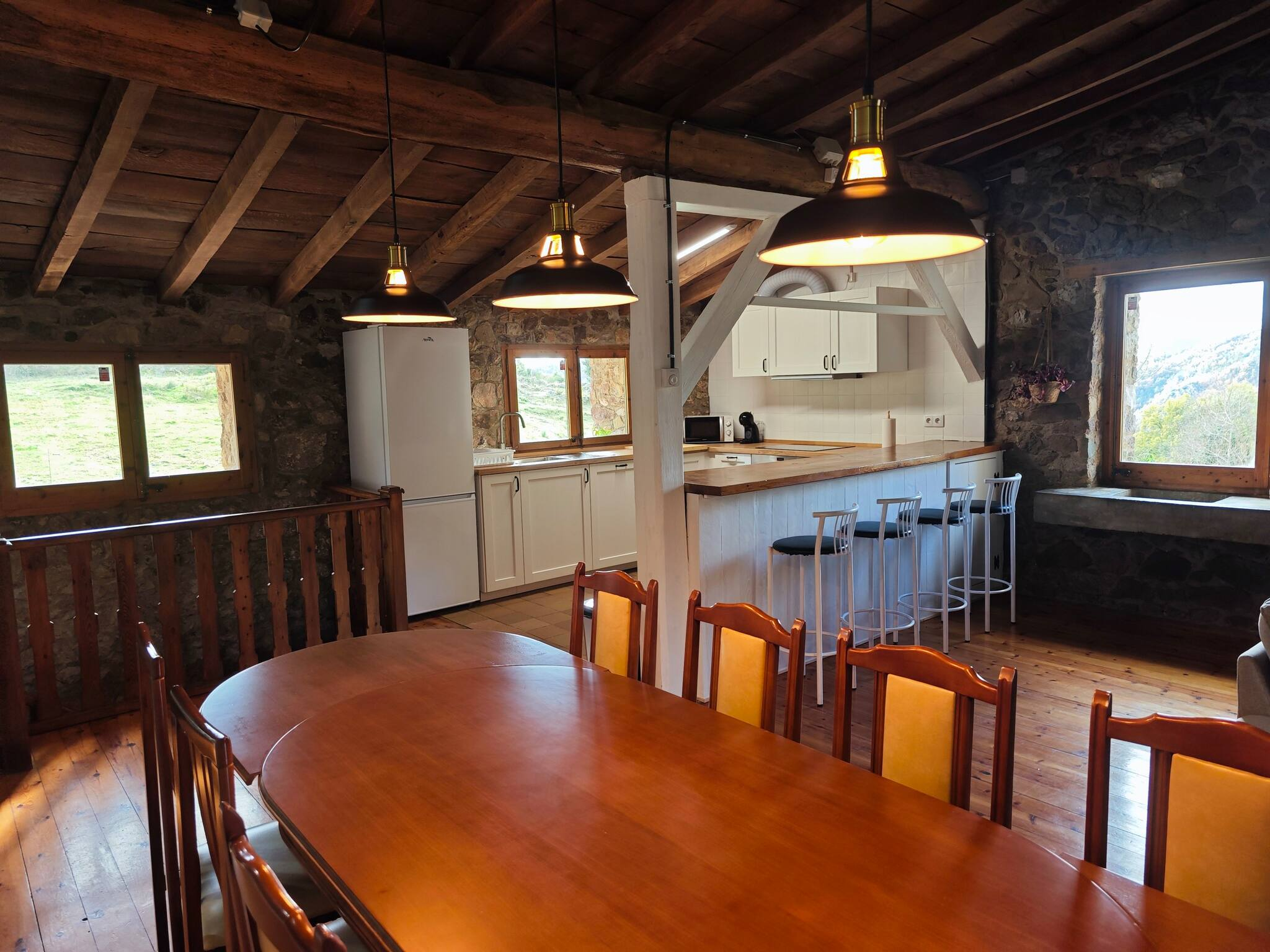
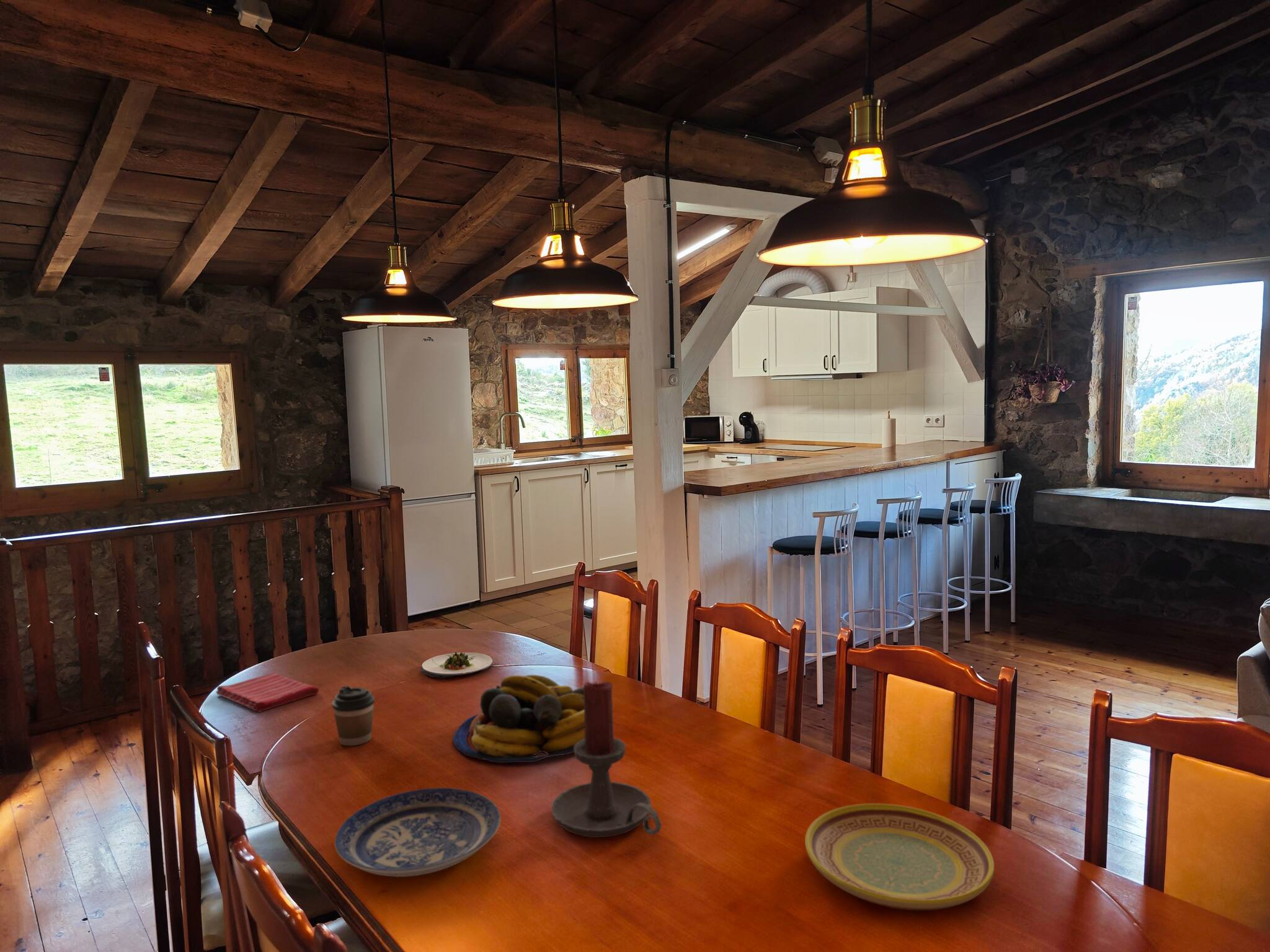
+ coffee cup (354, 713)
+ fruit bowl (530, 705)
+ salad plate (456, 659)
+ plate (896, 858)
+ candle holder (610, 753)
+ dish towel (267, 689)
+ plate (420, 836)
